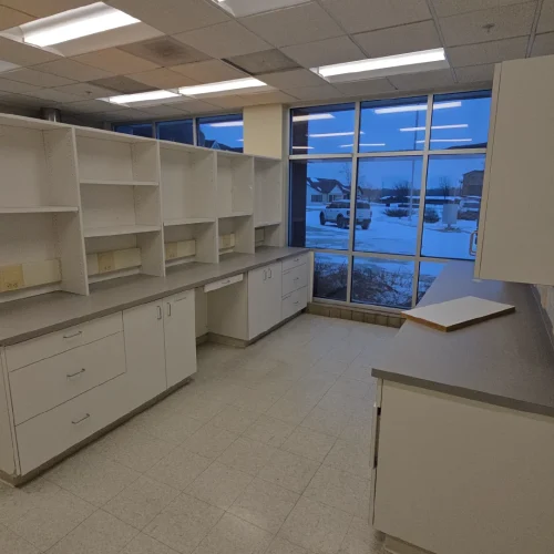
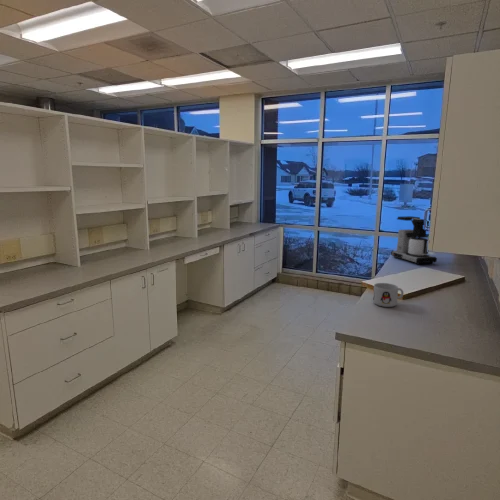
+ coffee maker (414, 239)
+ mug (389, 294)
